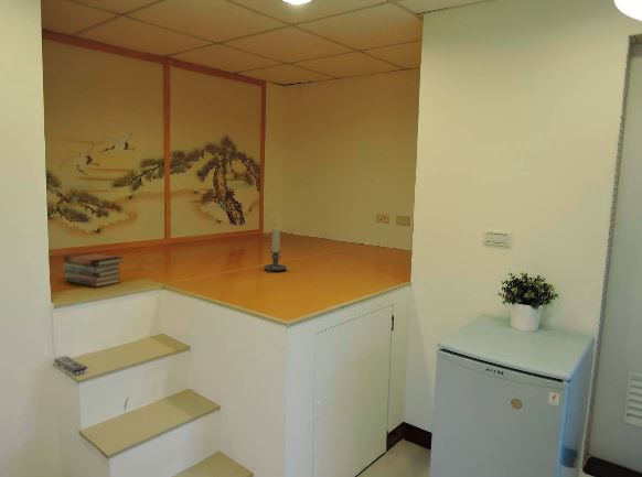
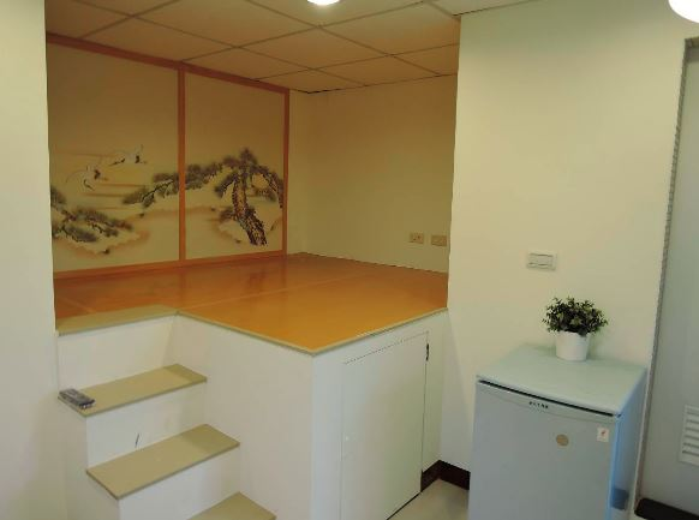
- book stack (93, 269)
- candle holder (274, 249)
